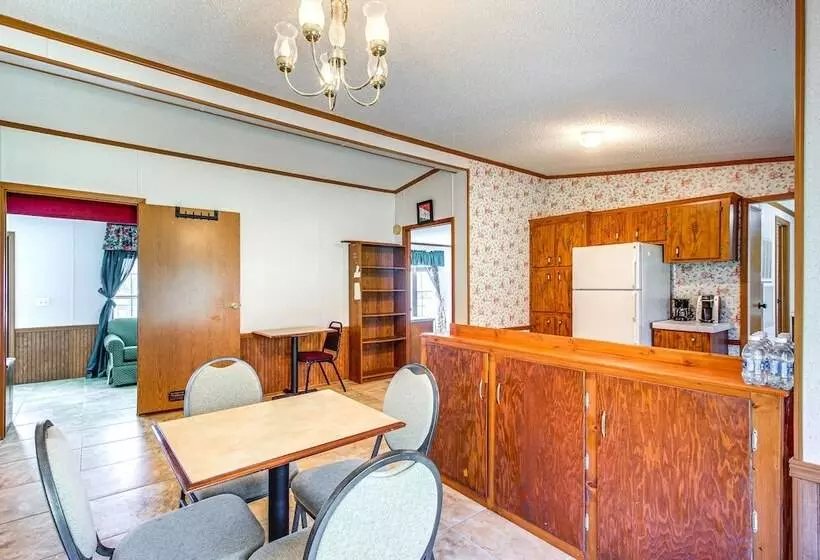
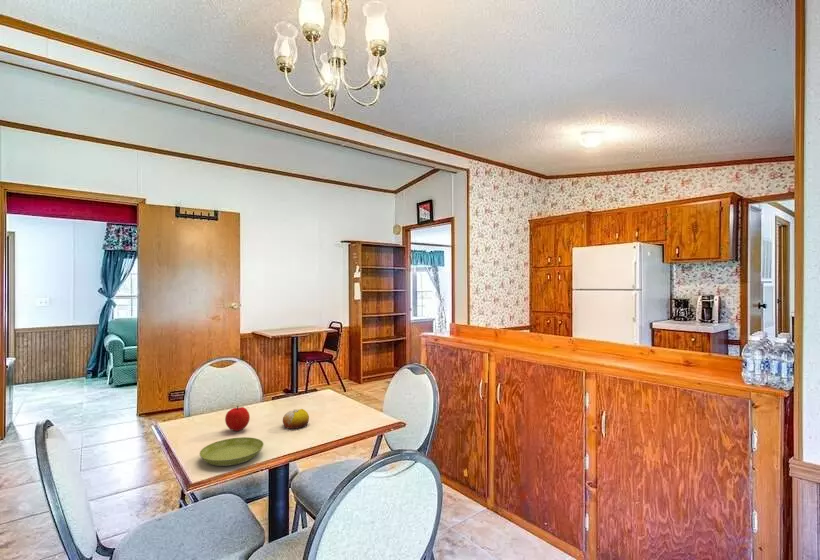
+ fruit (295, 417)
+ fruit (237, 418)
+ saucer (232, 452)
